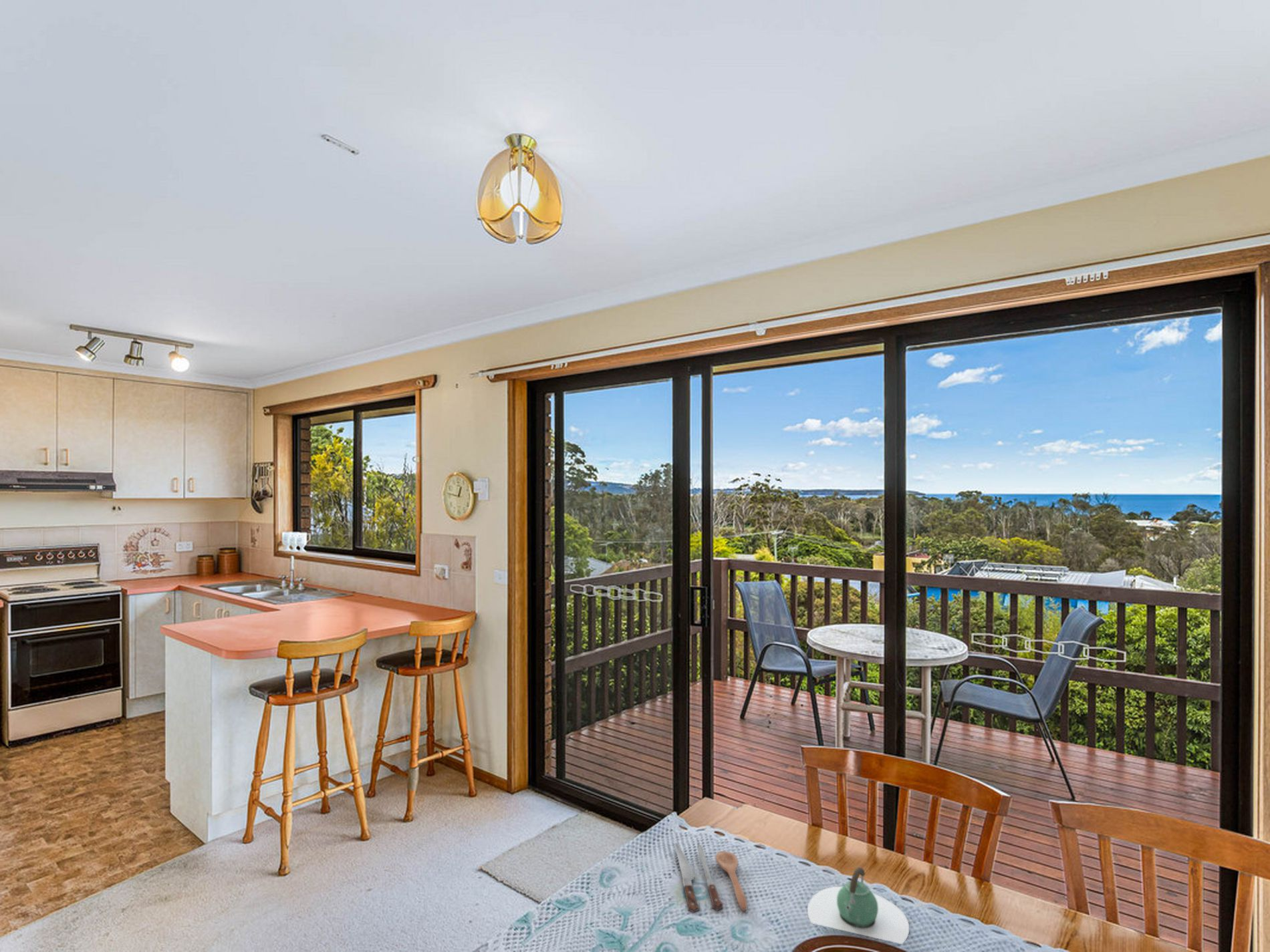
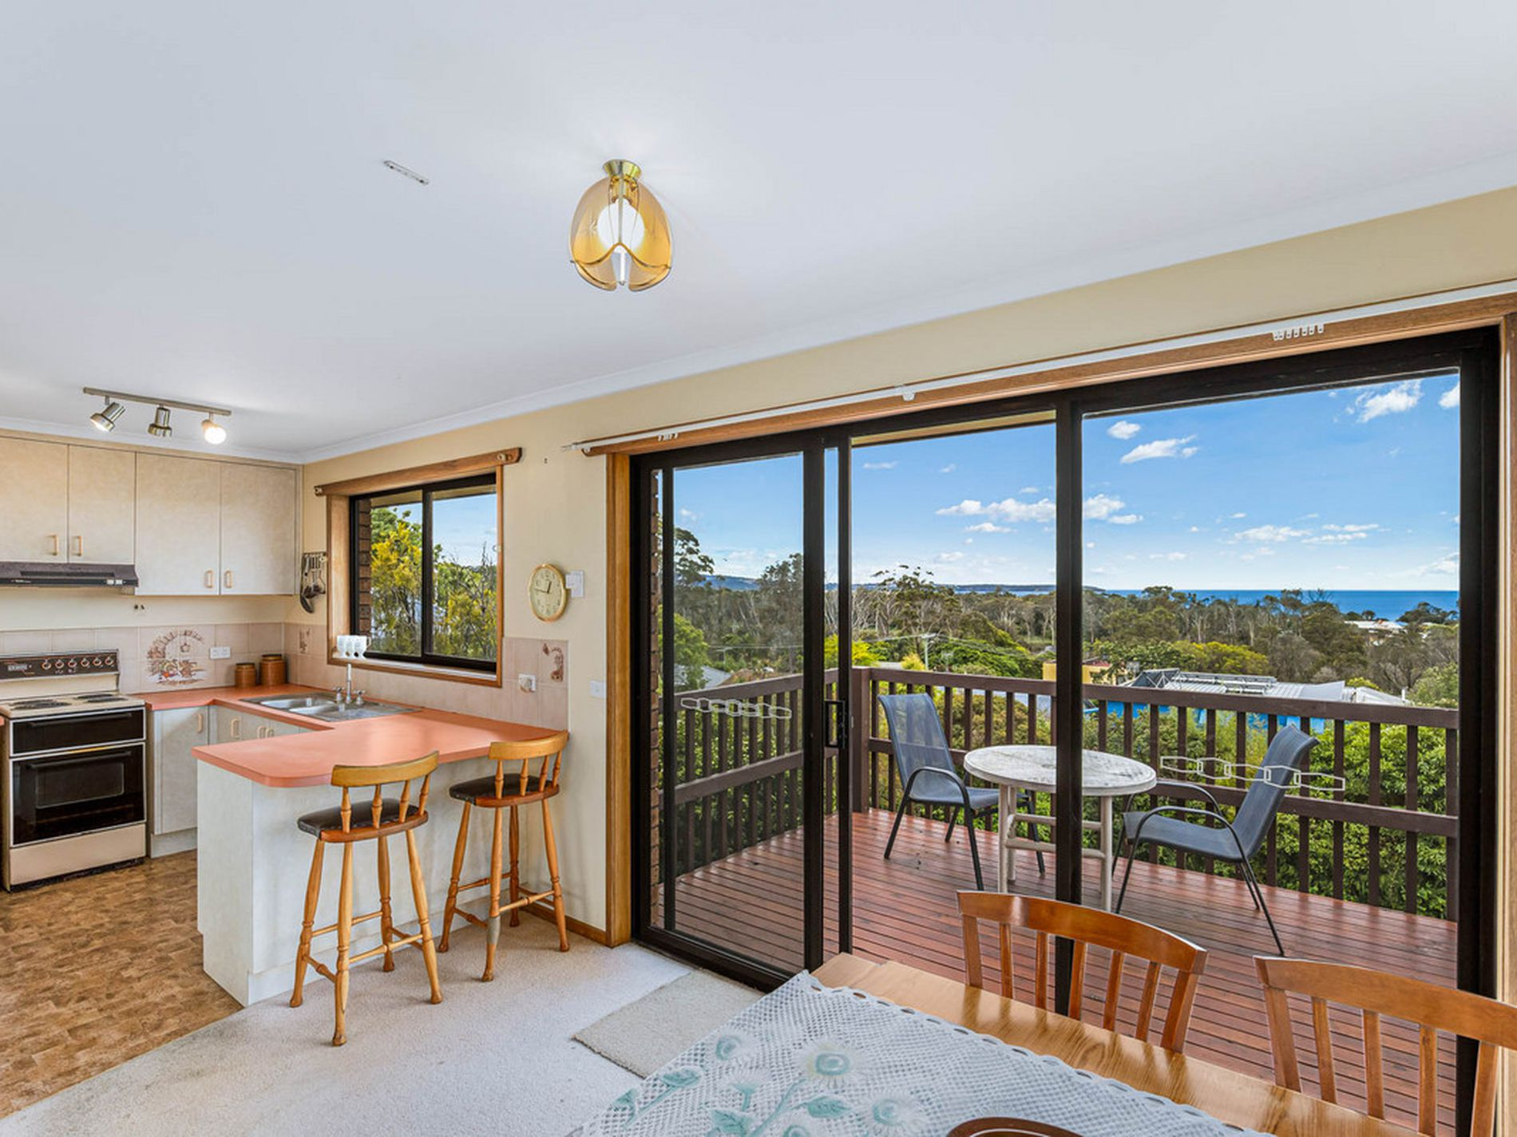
- teapot (857, 893)
- spoon (710, 873)
